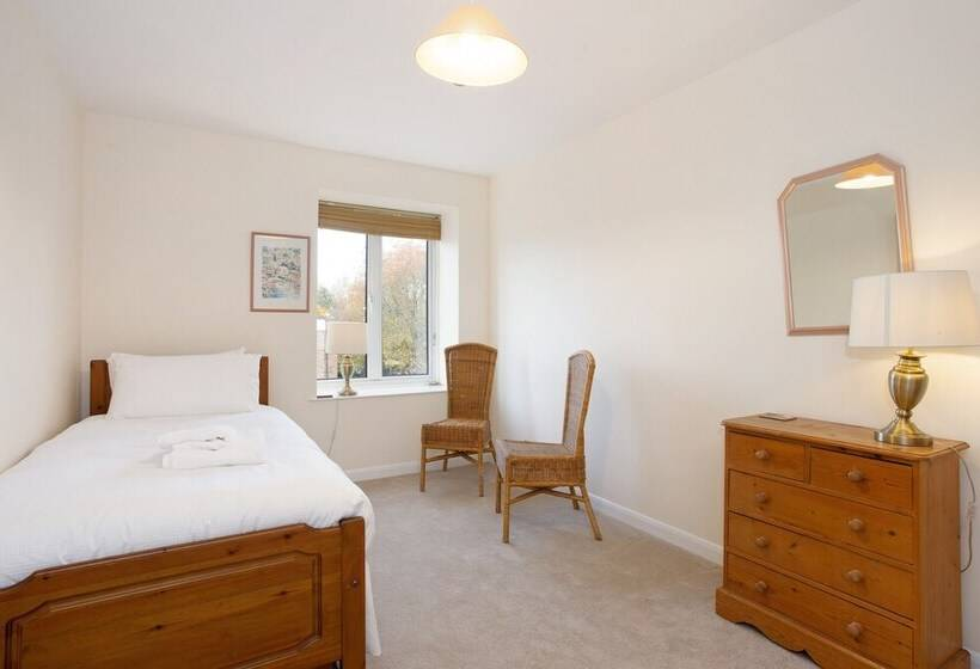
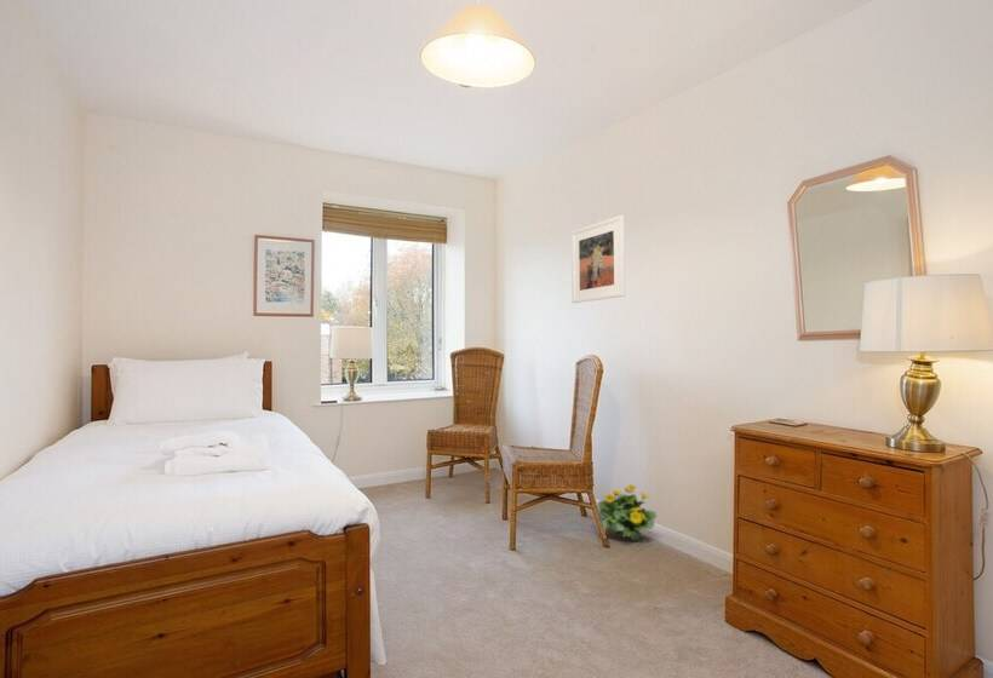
+ flowering plant (624, 510)
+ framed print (596, 262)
